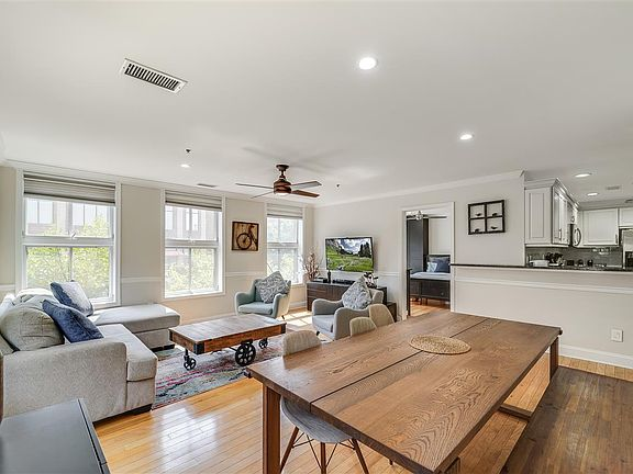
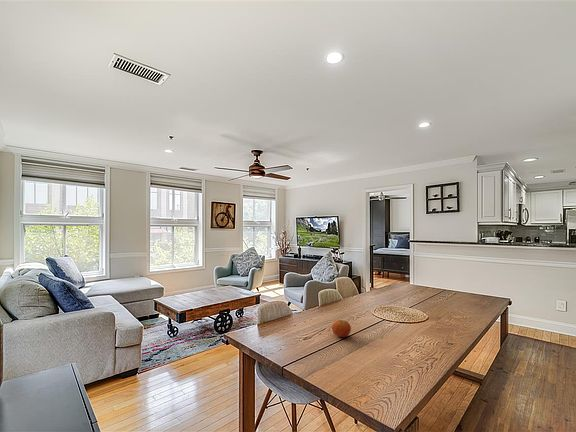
+ fruit (341, 328)
